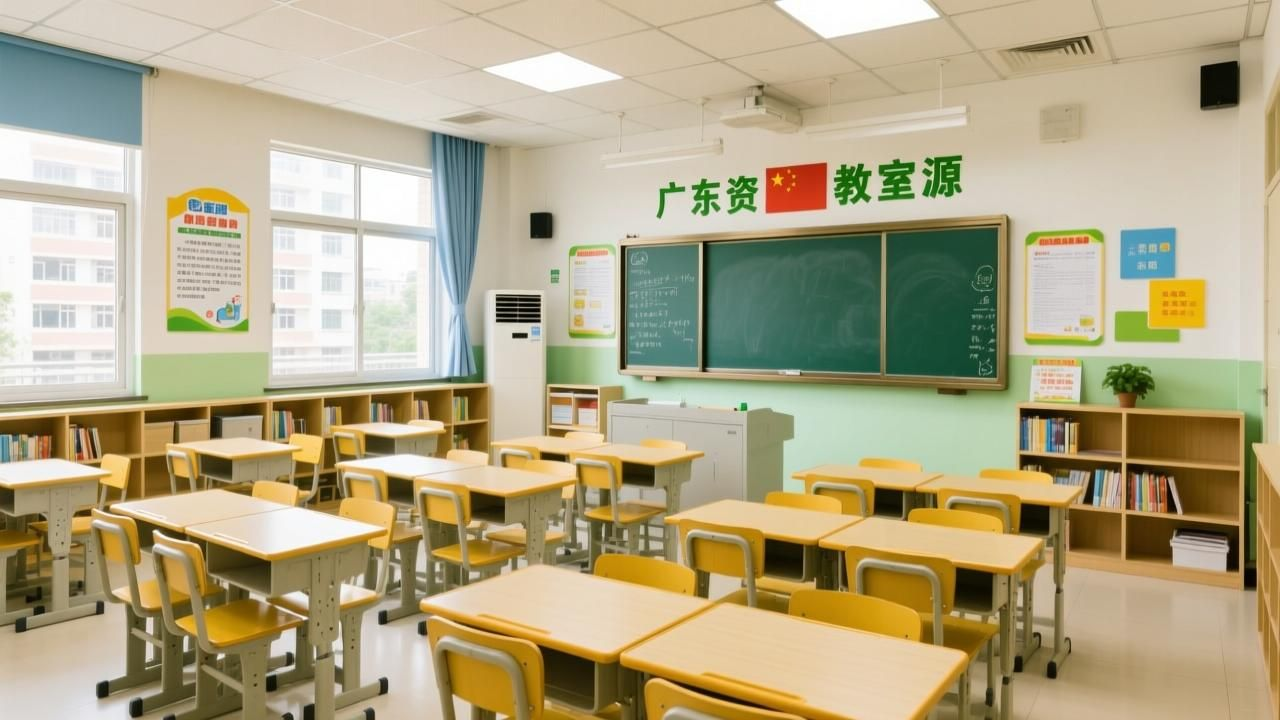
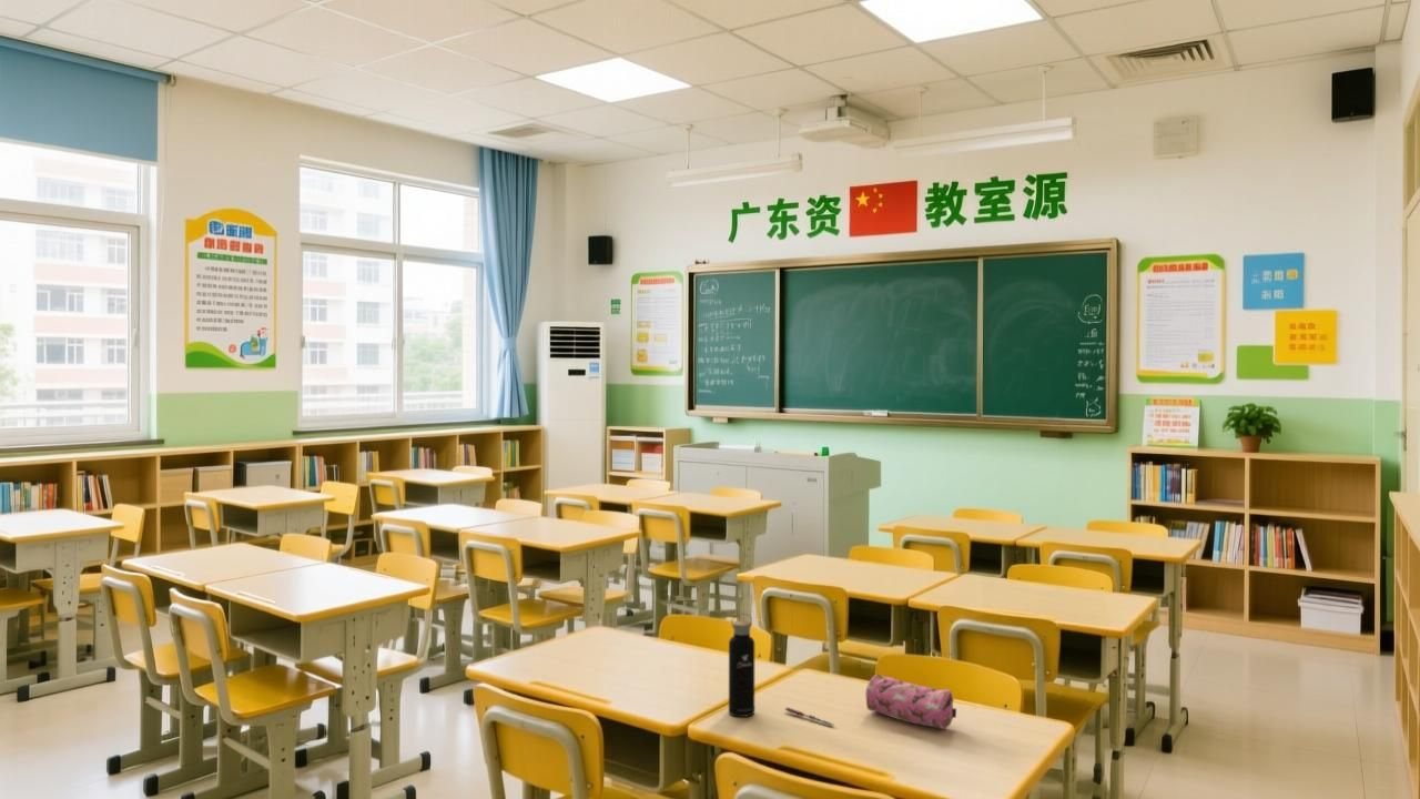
+ pencil case (909, 700)
+ water bottle (741, 663)
+ pen (809, 716)
